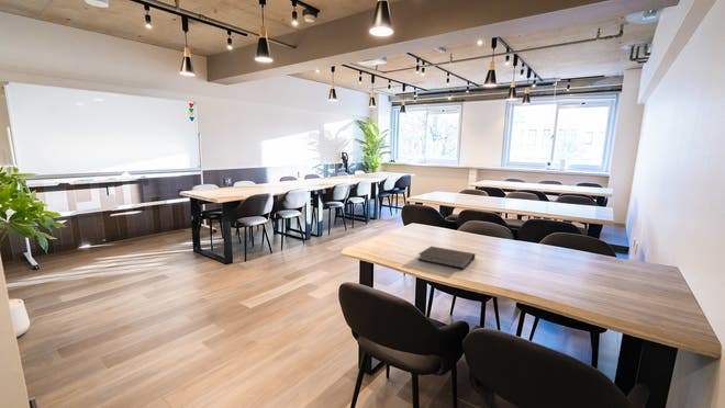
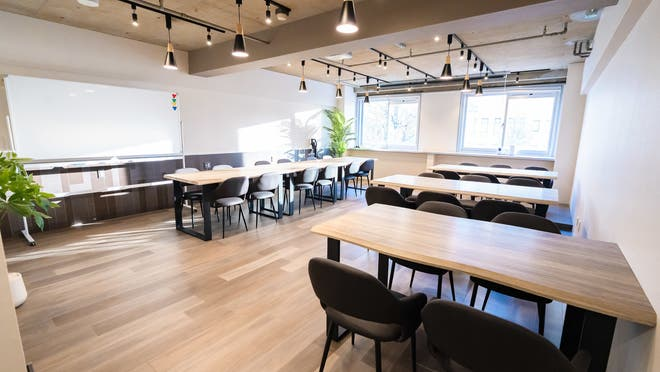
- notebook (446, 256)
